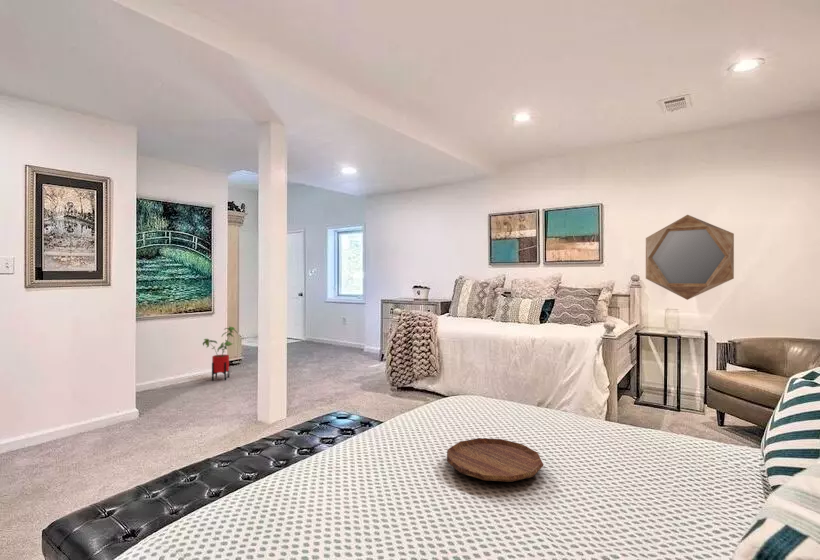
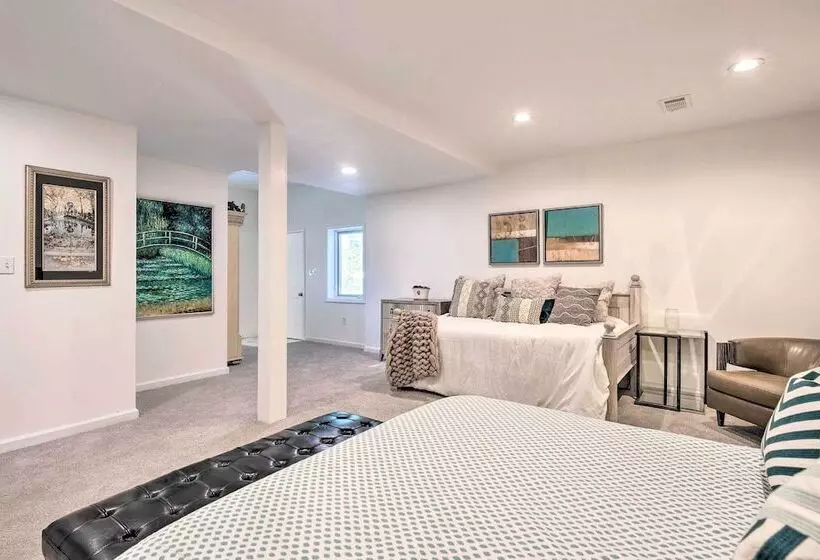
- house plant (223, 352)
- tray (493, 460)
- home mirror (687, 257)
